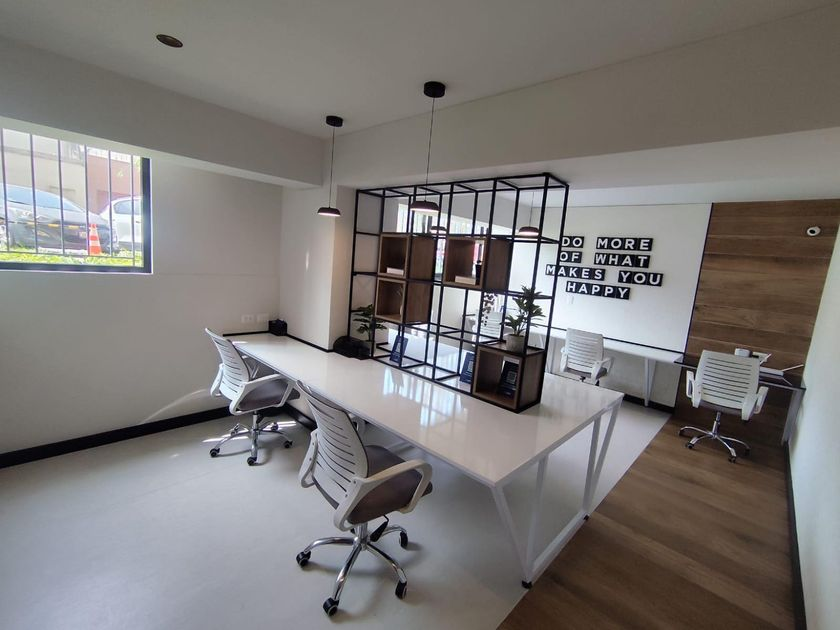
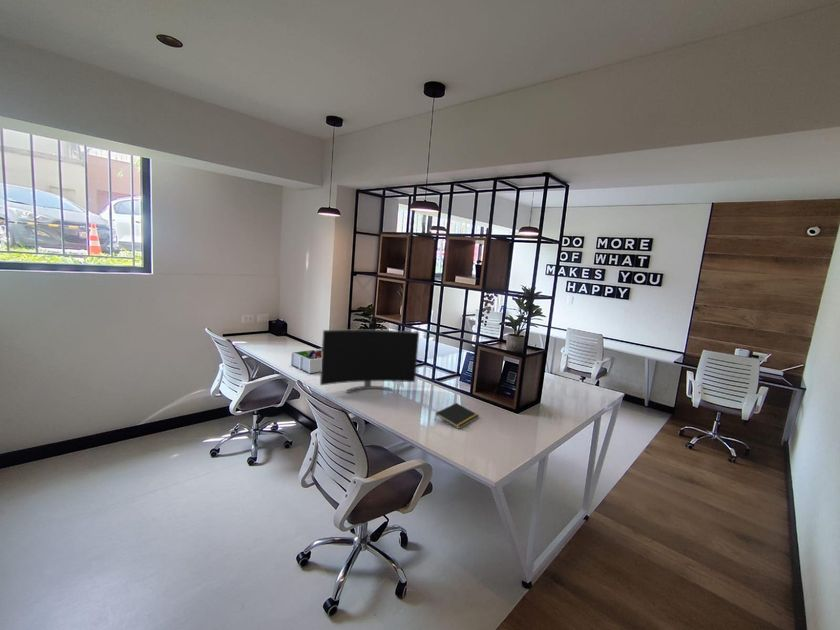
+ notepad (457, 415)
+ desk organizer (321, 357)
+ monitor (370, 360)
